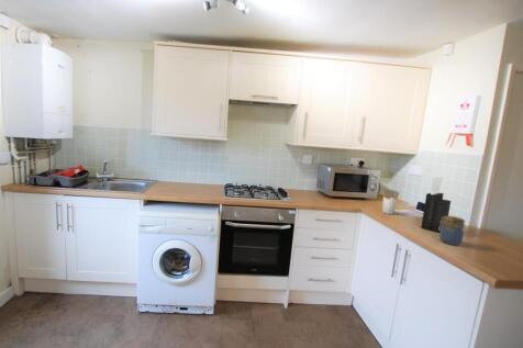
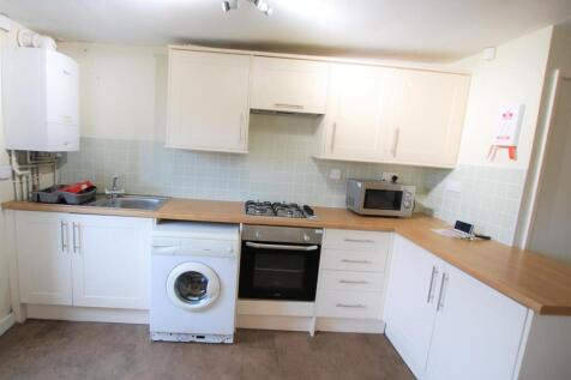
- utensil holder (388, 202)
- jar (450, 229)
- knife block (439, 203)
